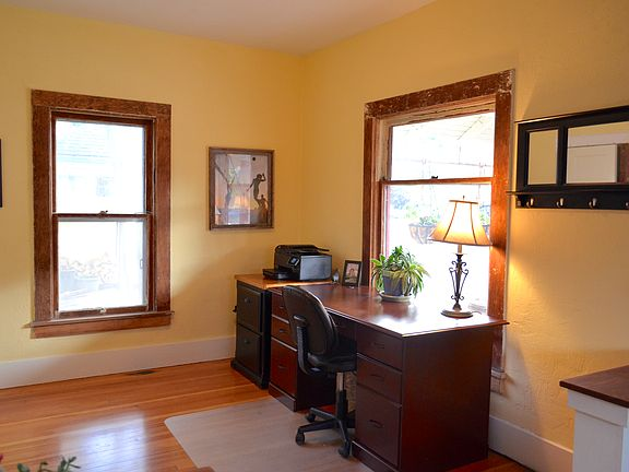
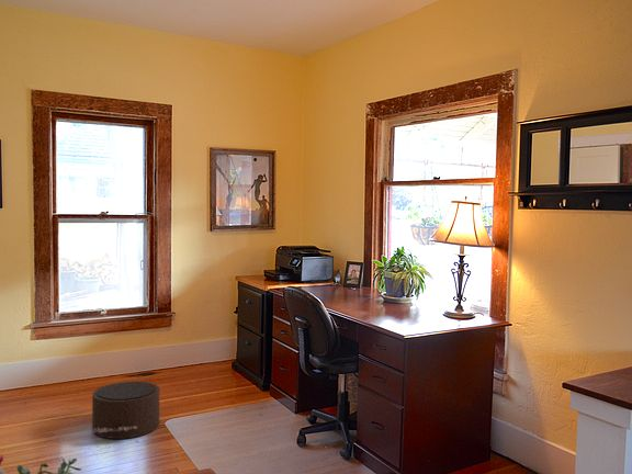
+ pouf (121, 407)
